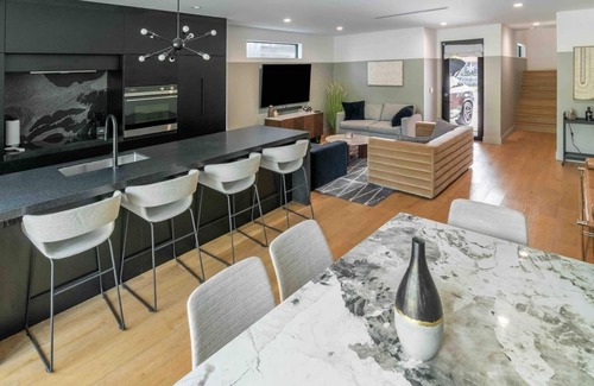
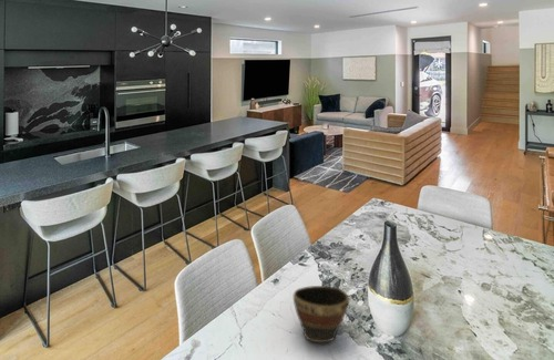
+ bowl (319, 312)
